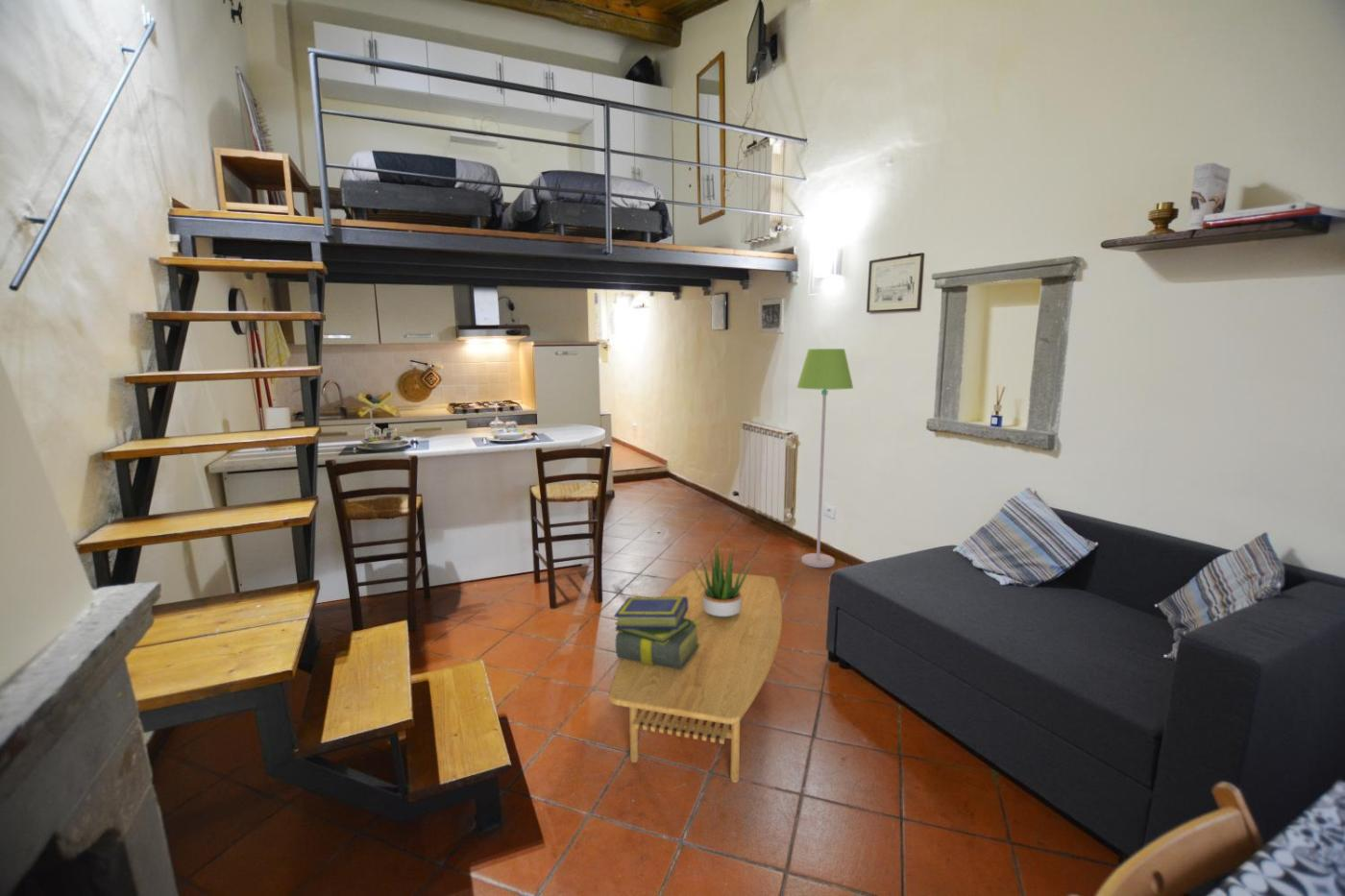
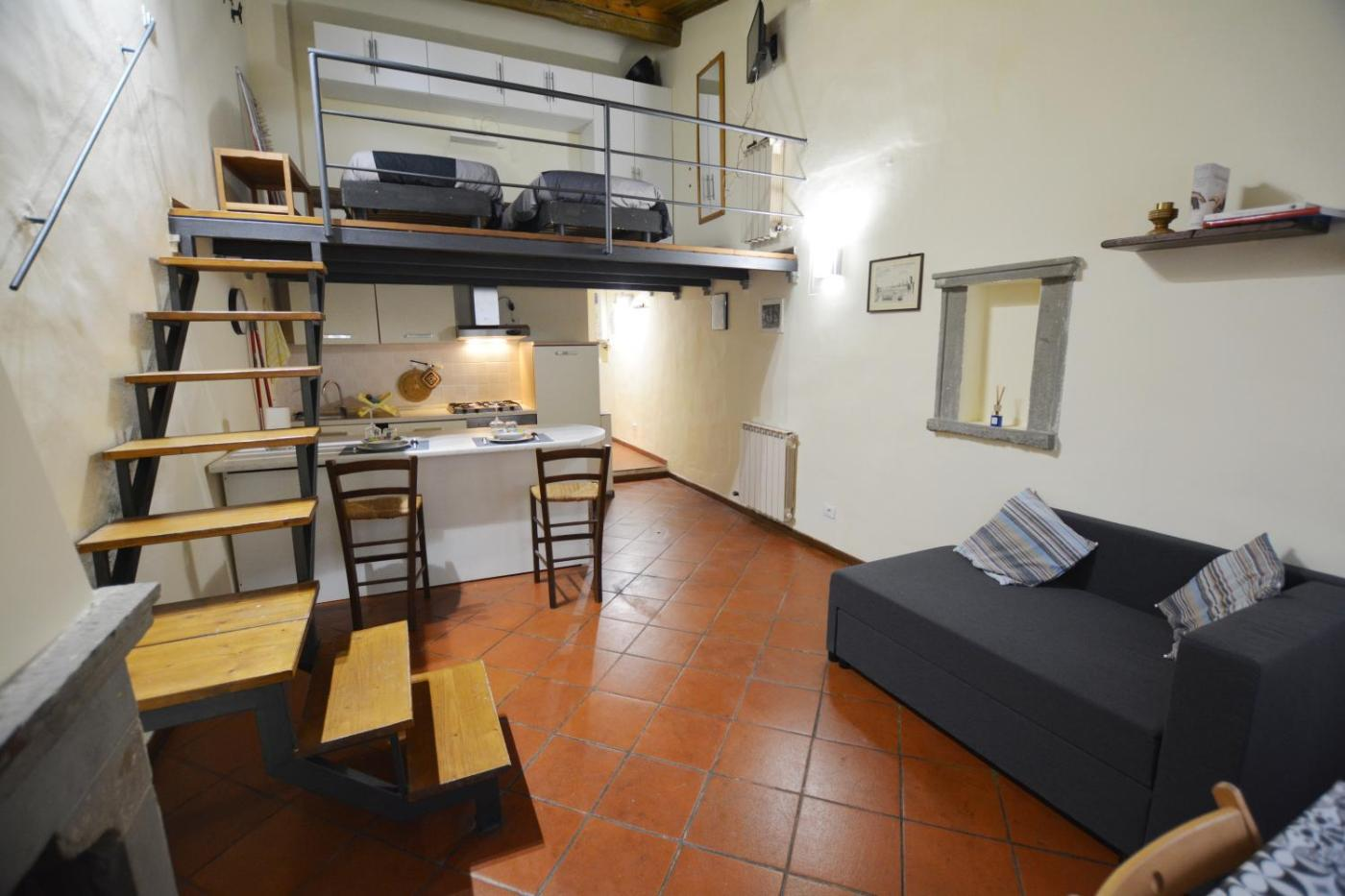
- stack of books (654, 628)
- floor lamp (821, 458)
- potted plant (721, 580)
- coffee table (708, 664)
